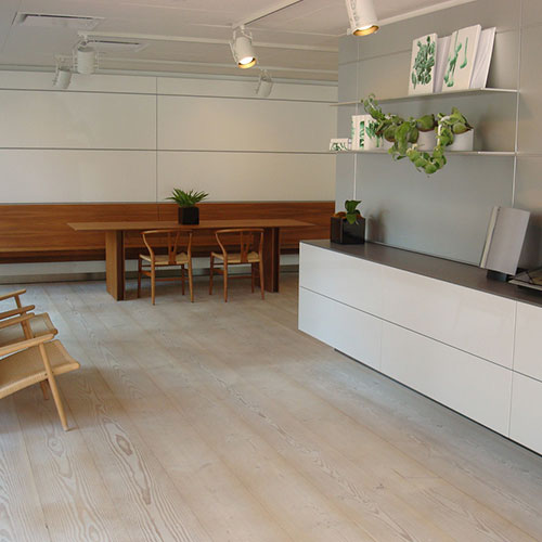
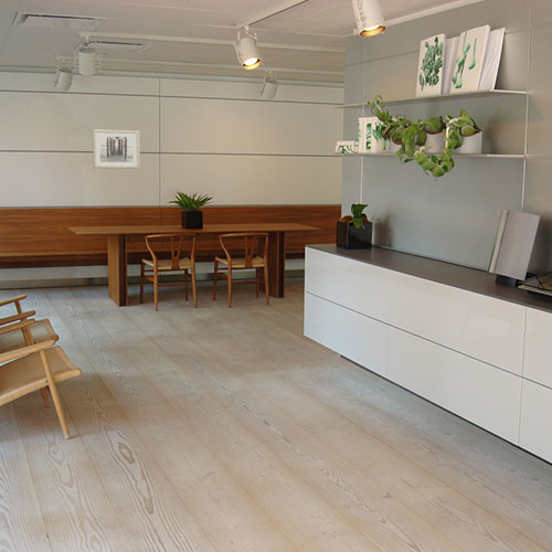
+ wall art (116, 149)
